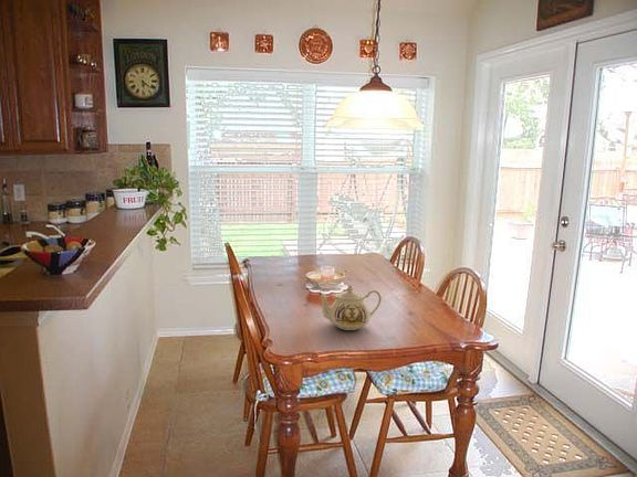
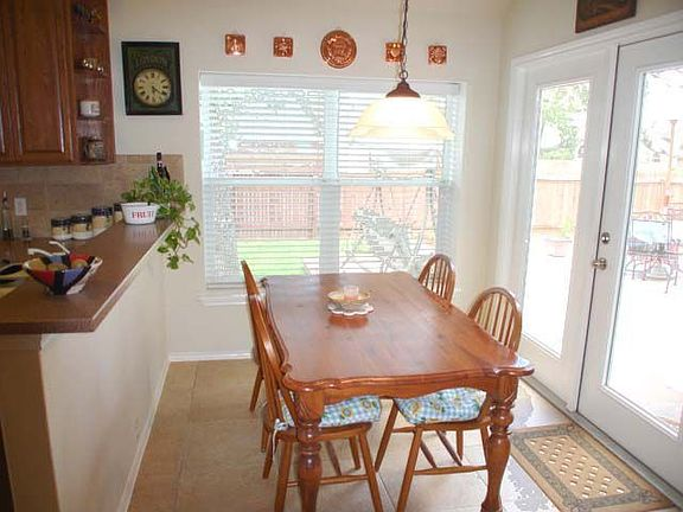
- teapot (349, 306)
